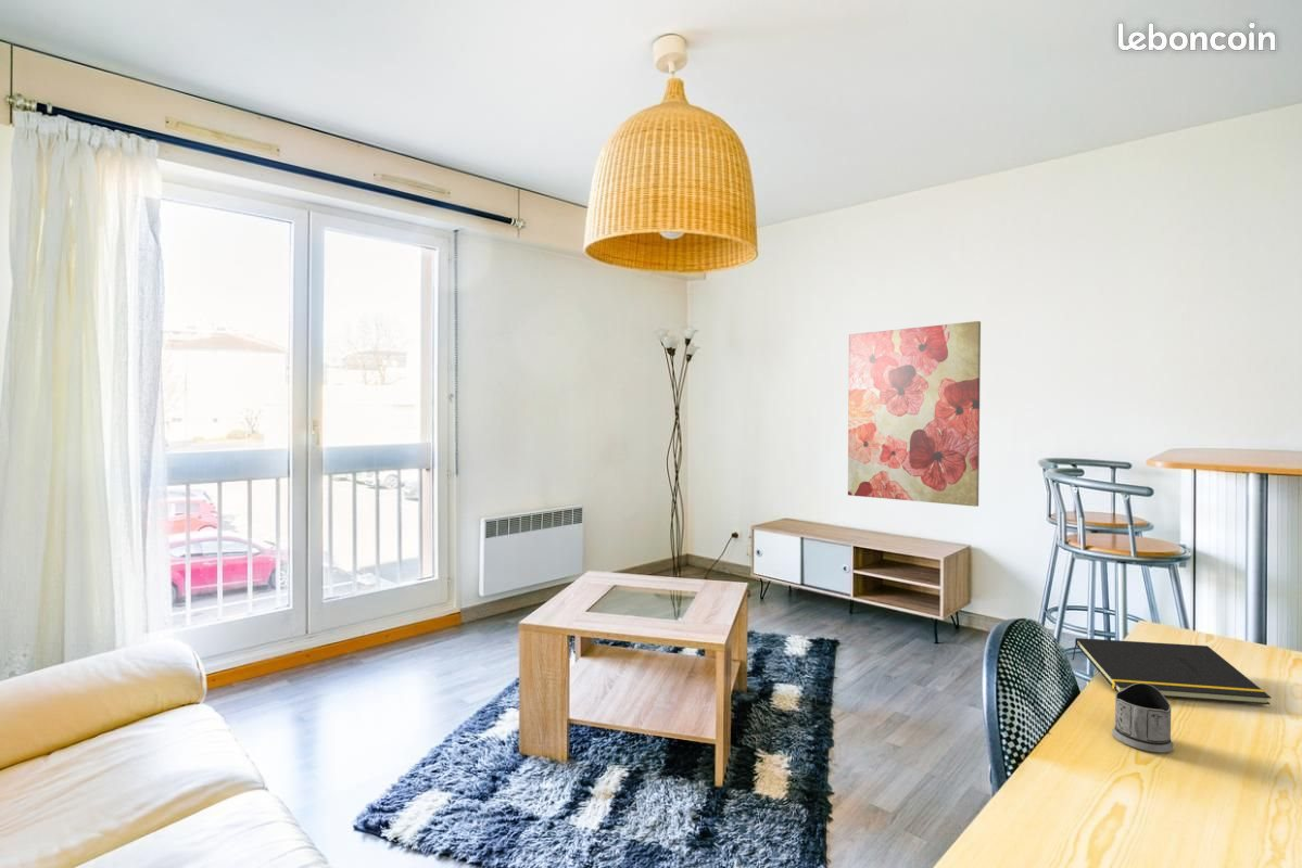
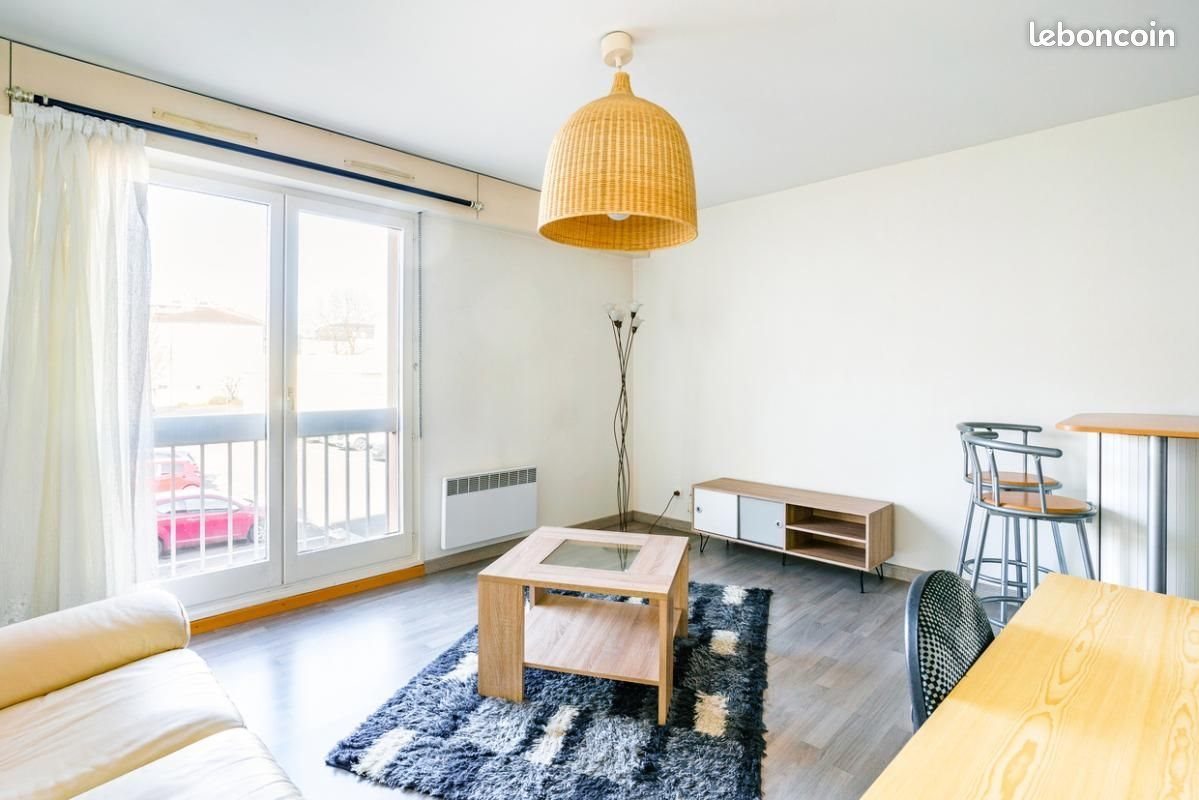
- tea glass holder (1140, 717)
- wall art (909, 414)
- notepad (1164, 668)
